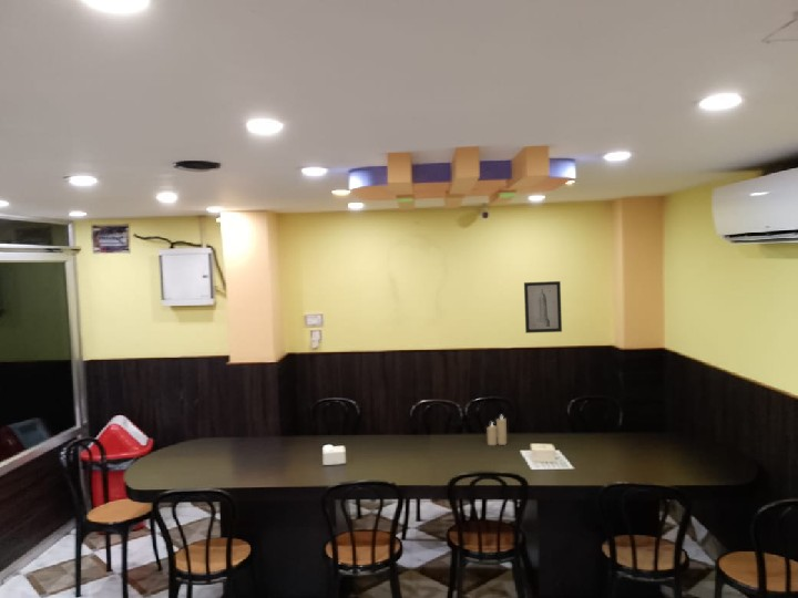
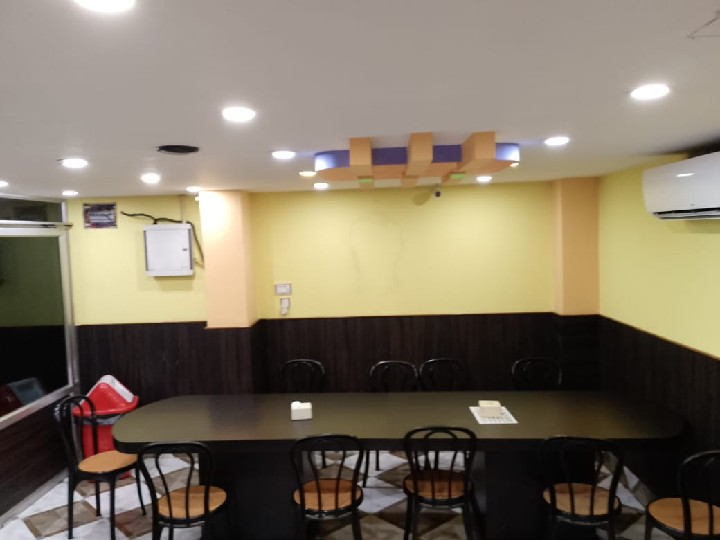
- candle (497, 429)
- wall art (542, 307)
